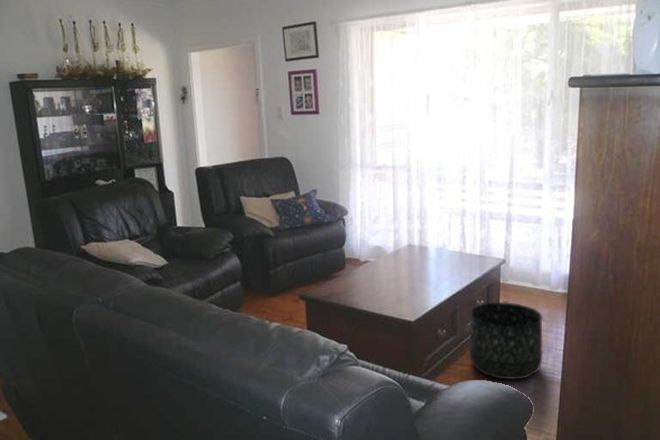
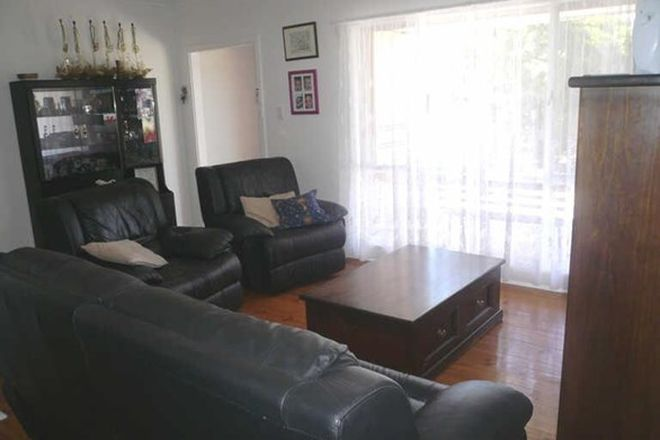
- basket (505, 340)
